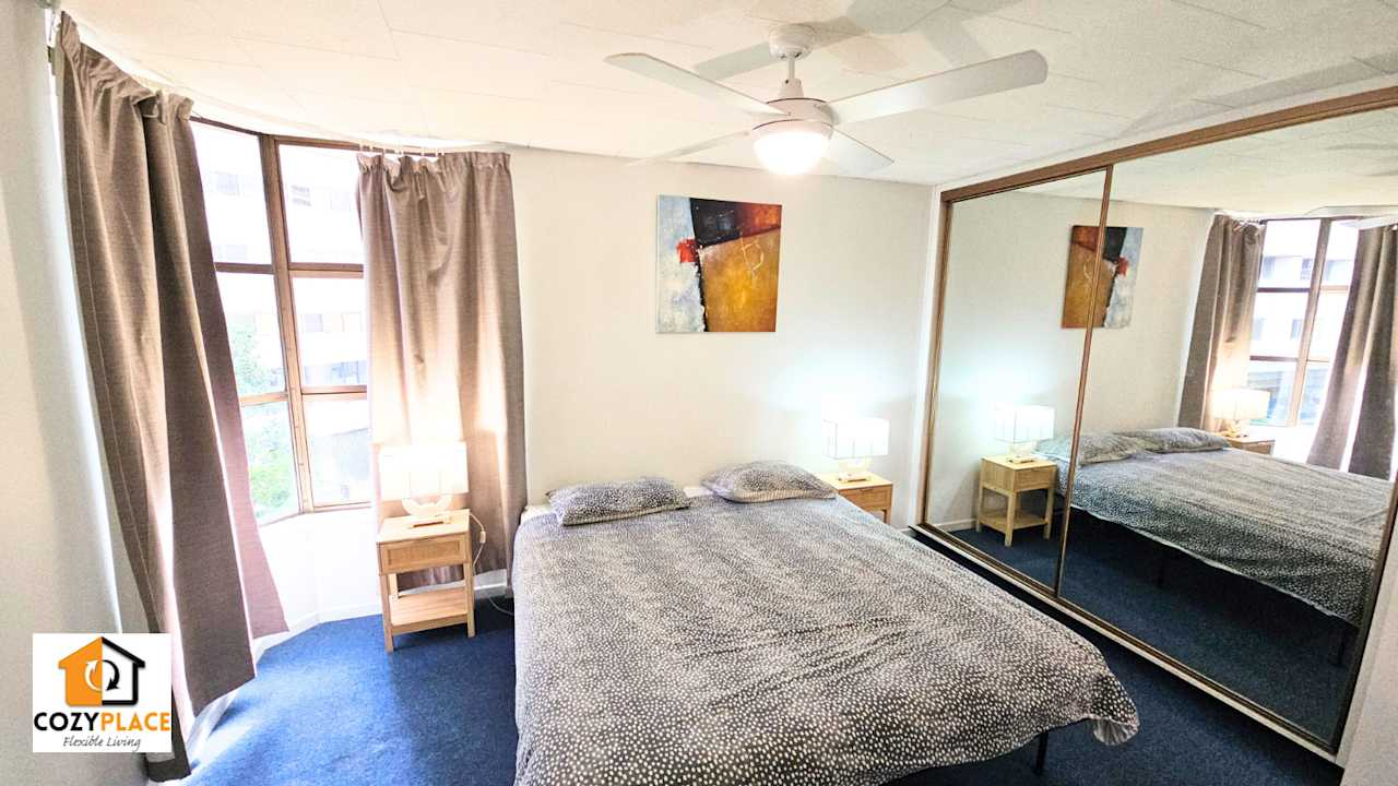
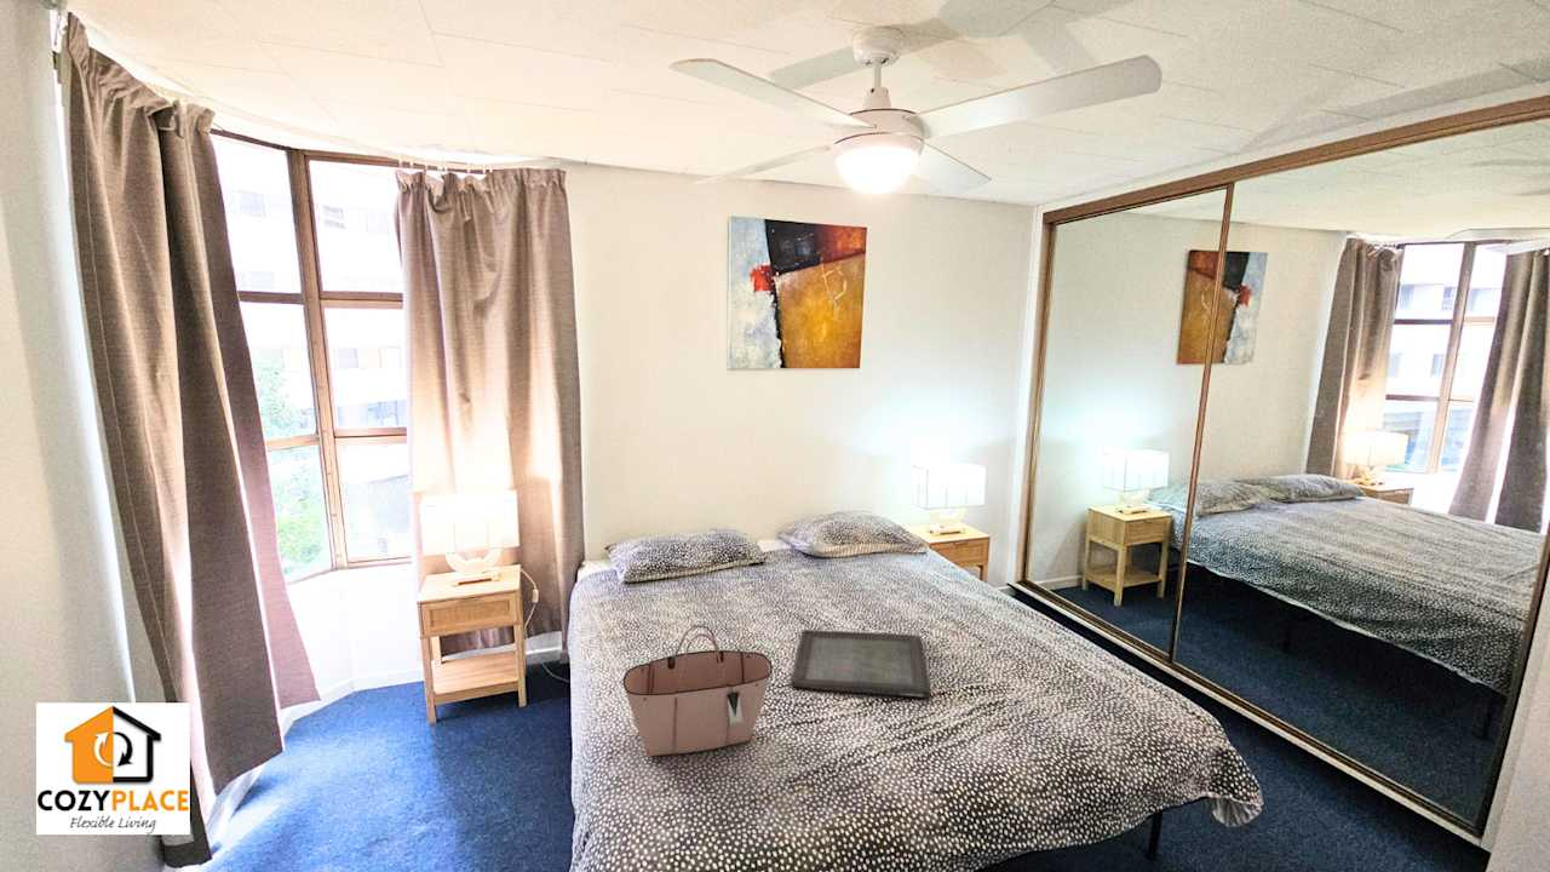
+ tote bag (699, 684)
+ serving tray (860, 658)
